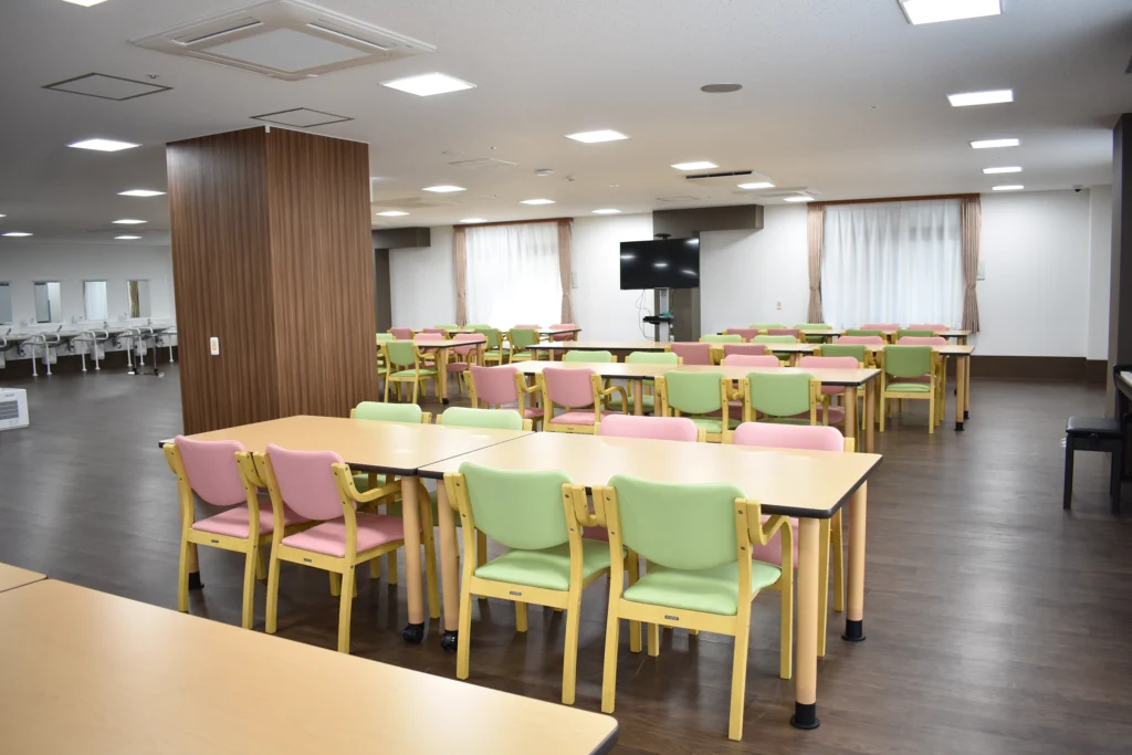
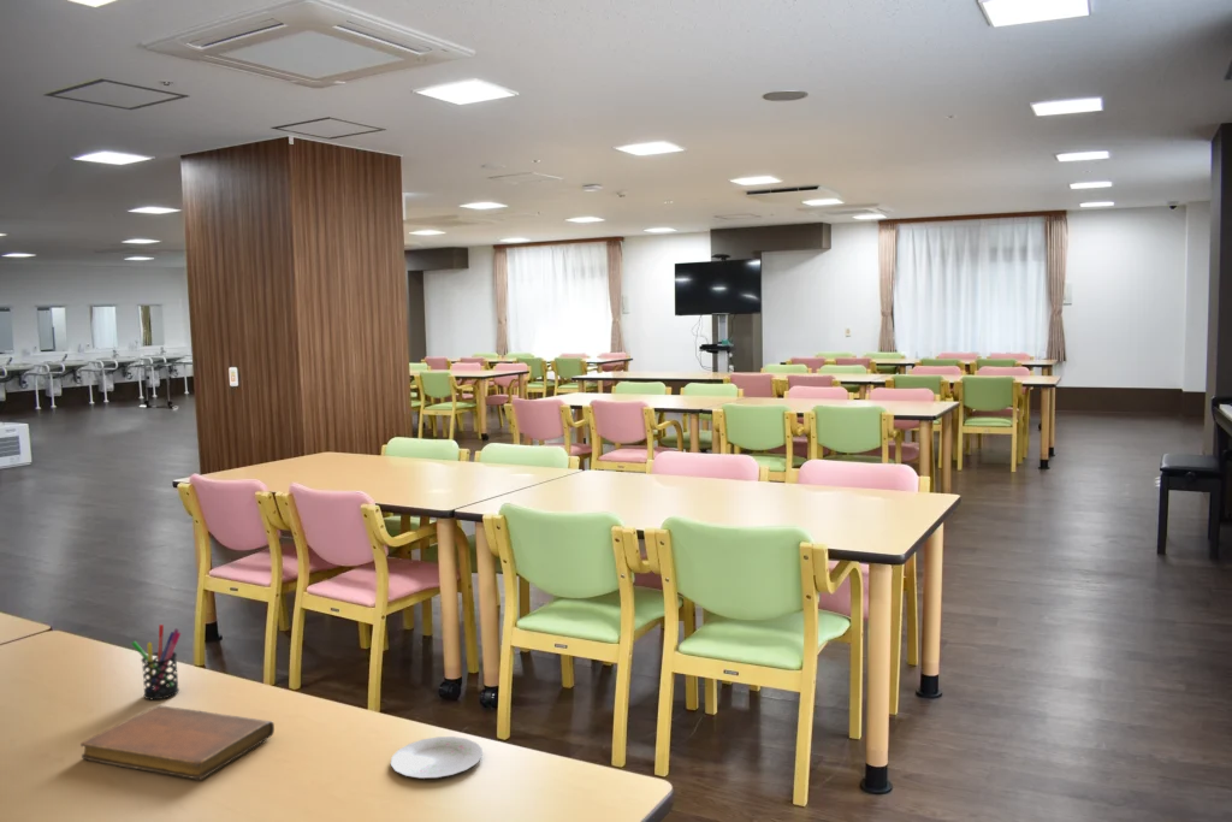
+ pen holder (155, 661)
+ plate (443, 737)
+ notebook (178, 738)
